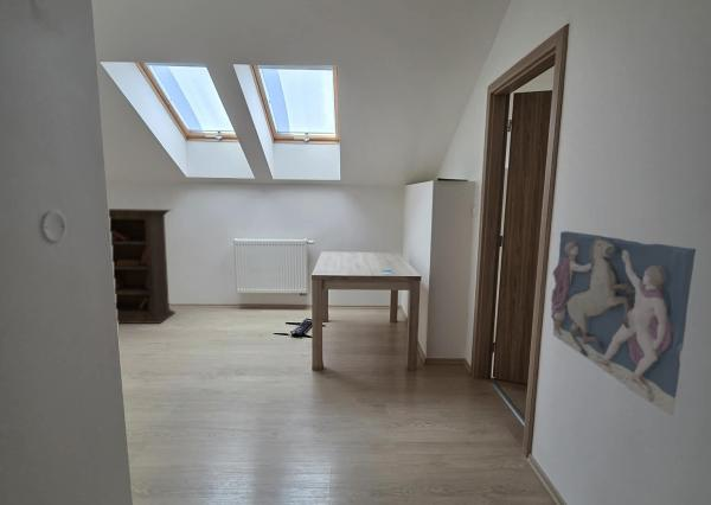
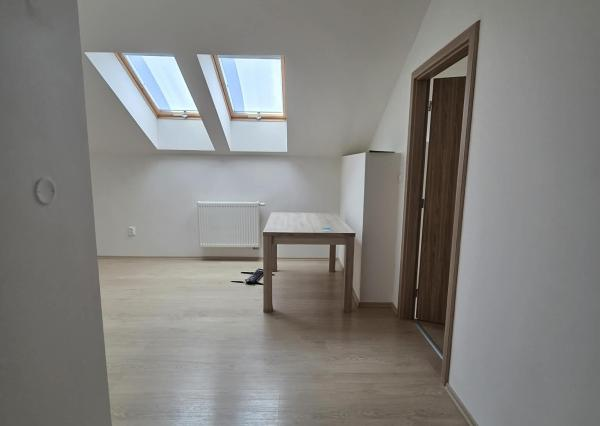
- relief panel (603, 303)
- bookcase (126, 264)
